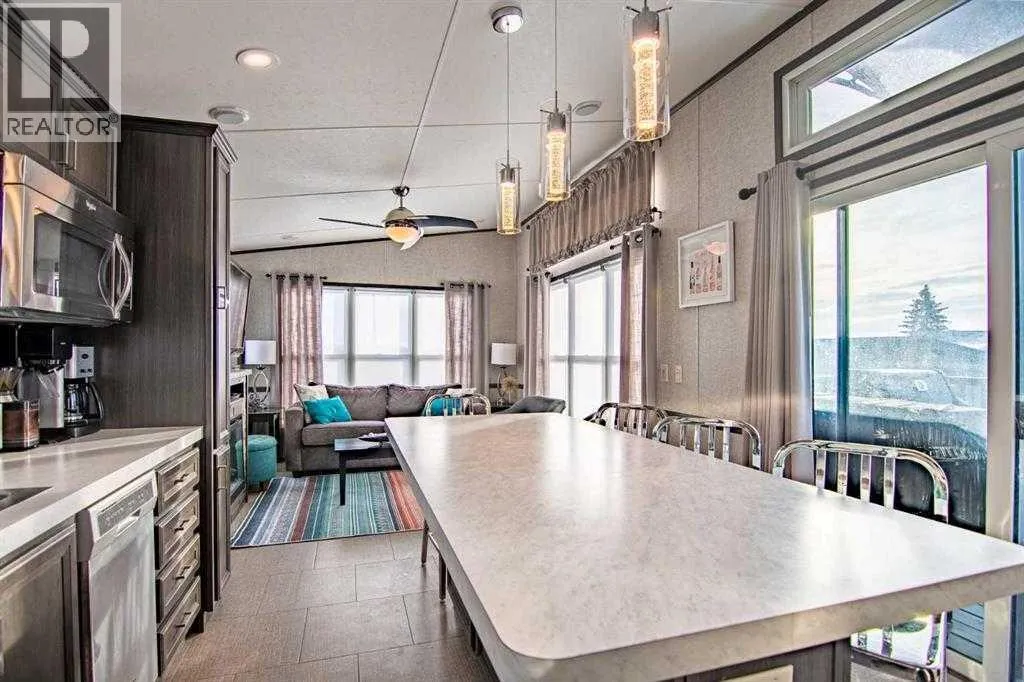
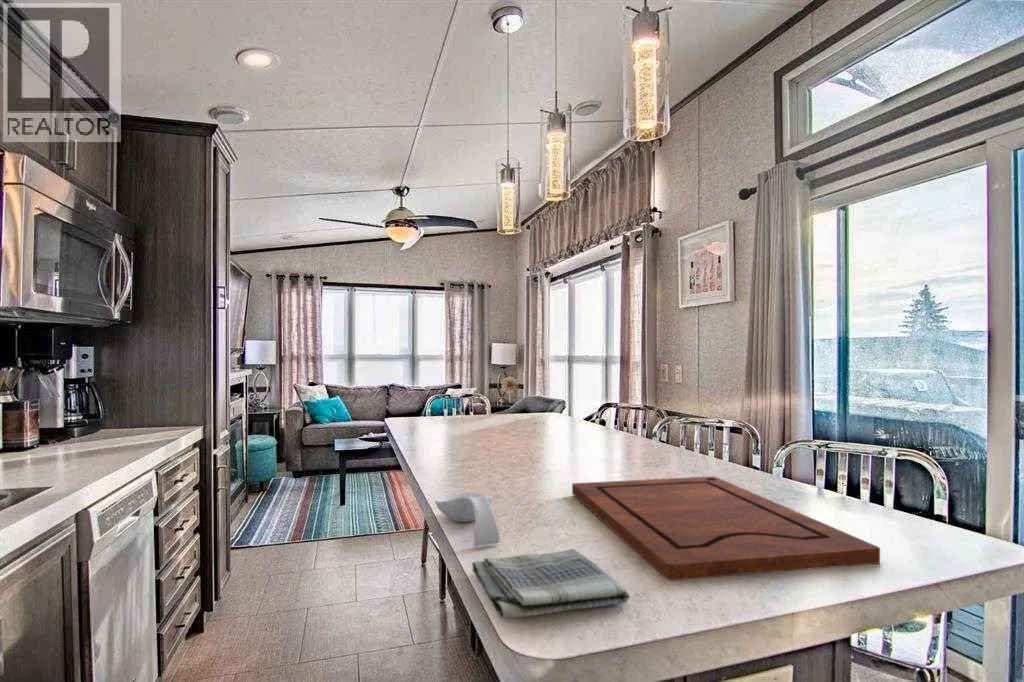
+ cutting board (697, 515)
+ spoon rest (471, 507)
+ dish towel (543, 576)
